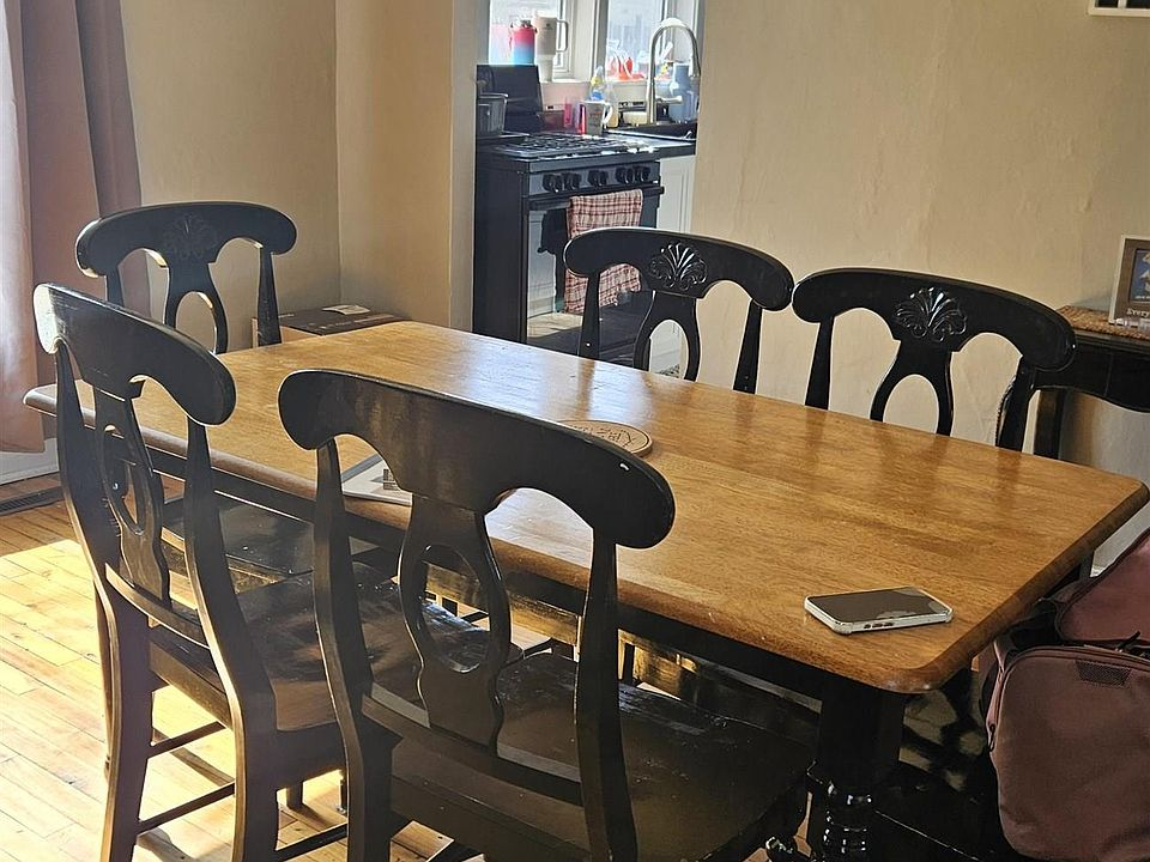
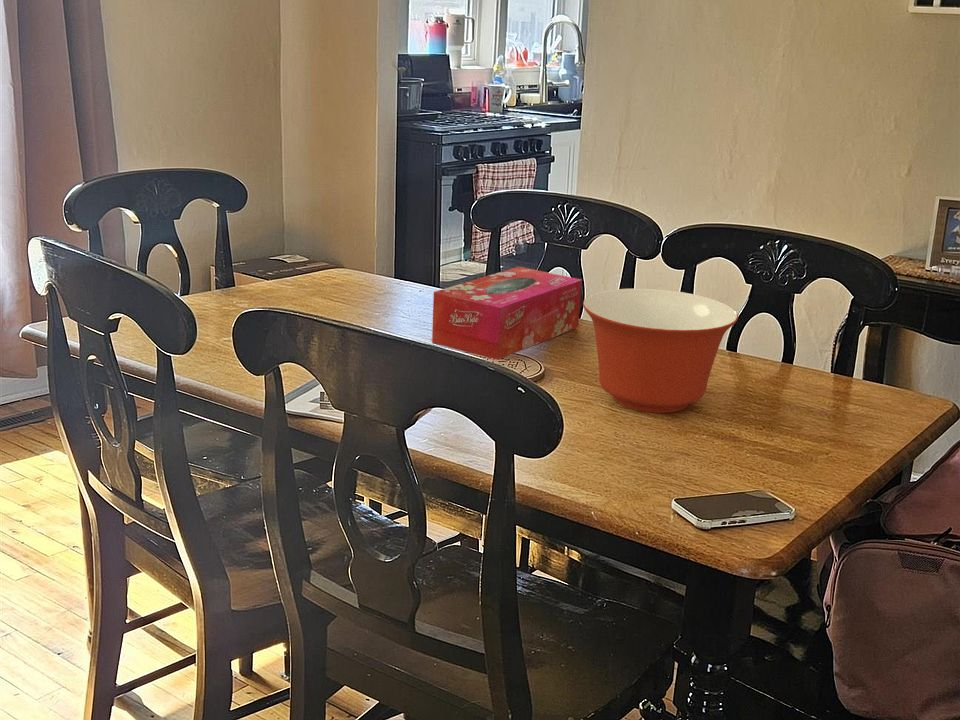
+ tissue box (508, 310)
+ mixing bowl (655, 354)
